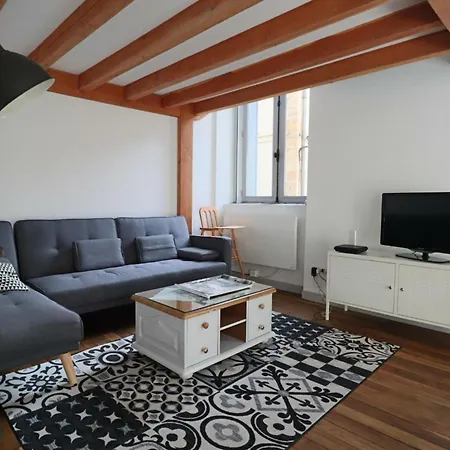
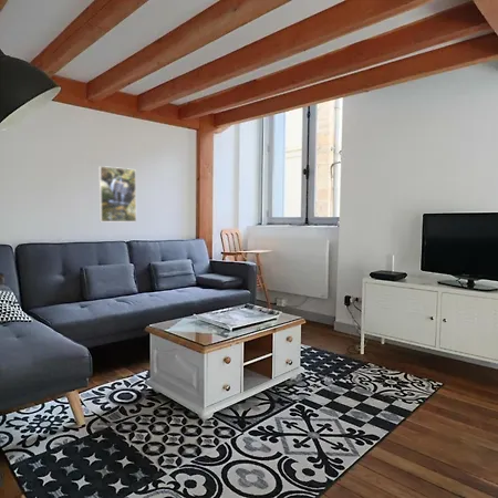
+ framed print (117, 195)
